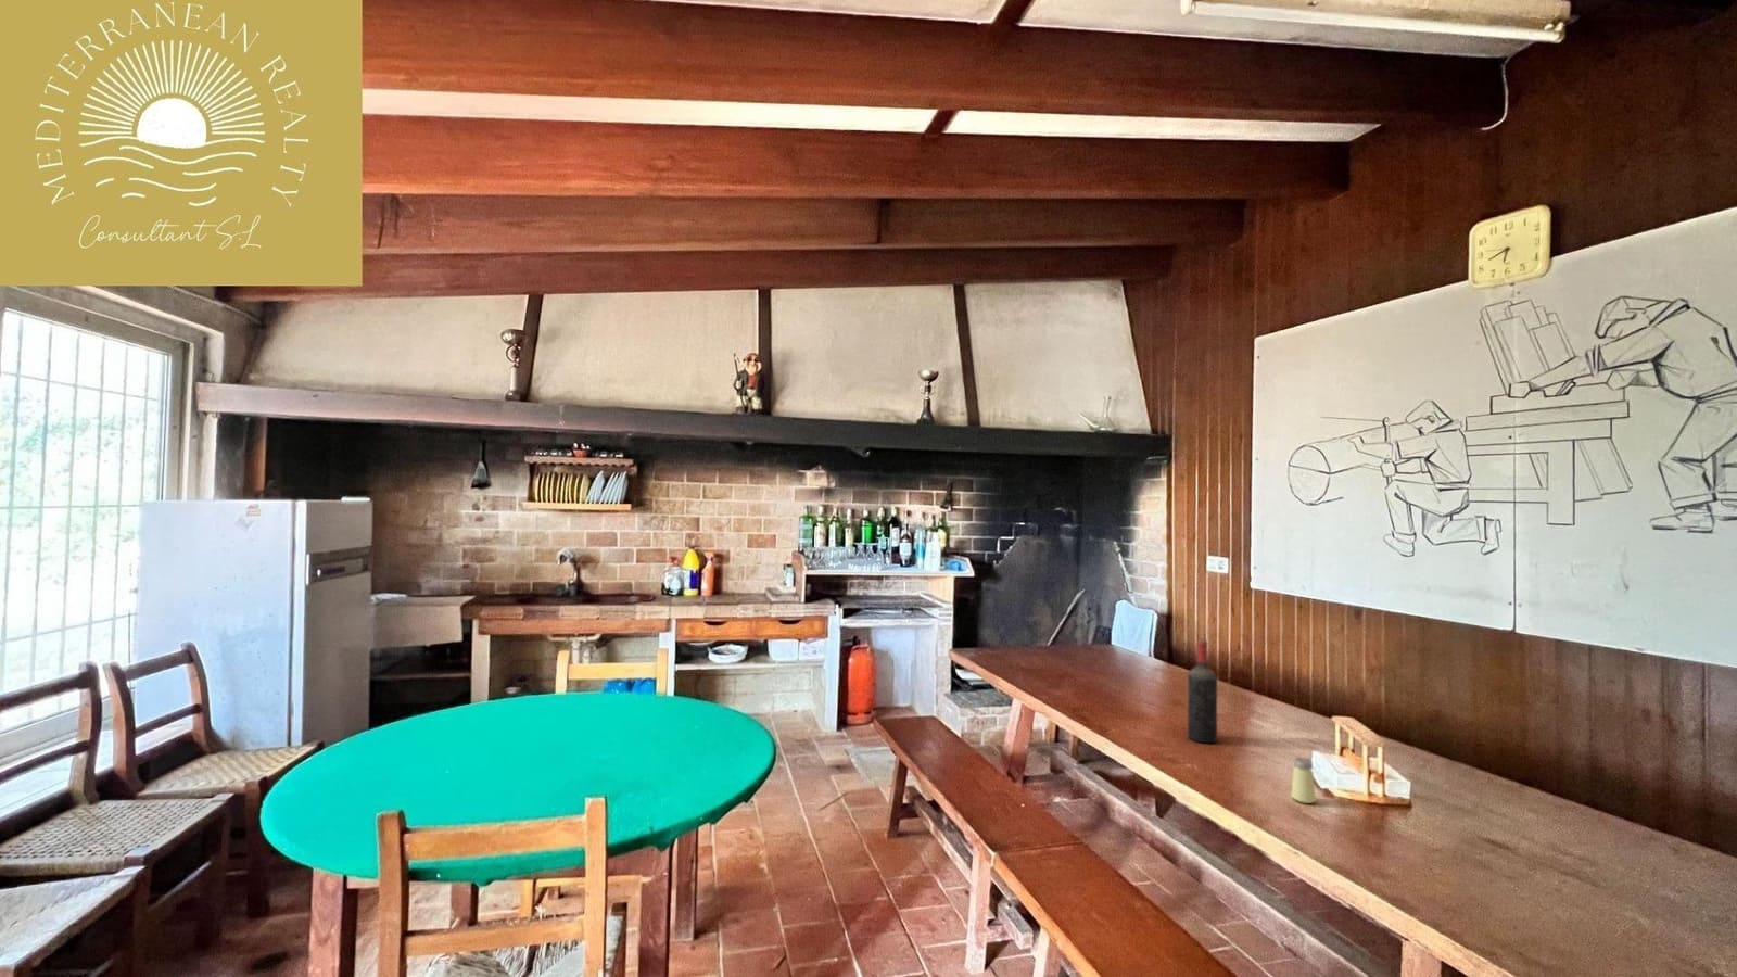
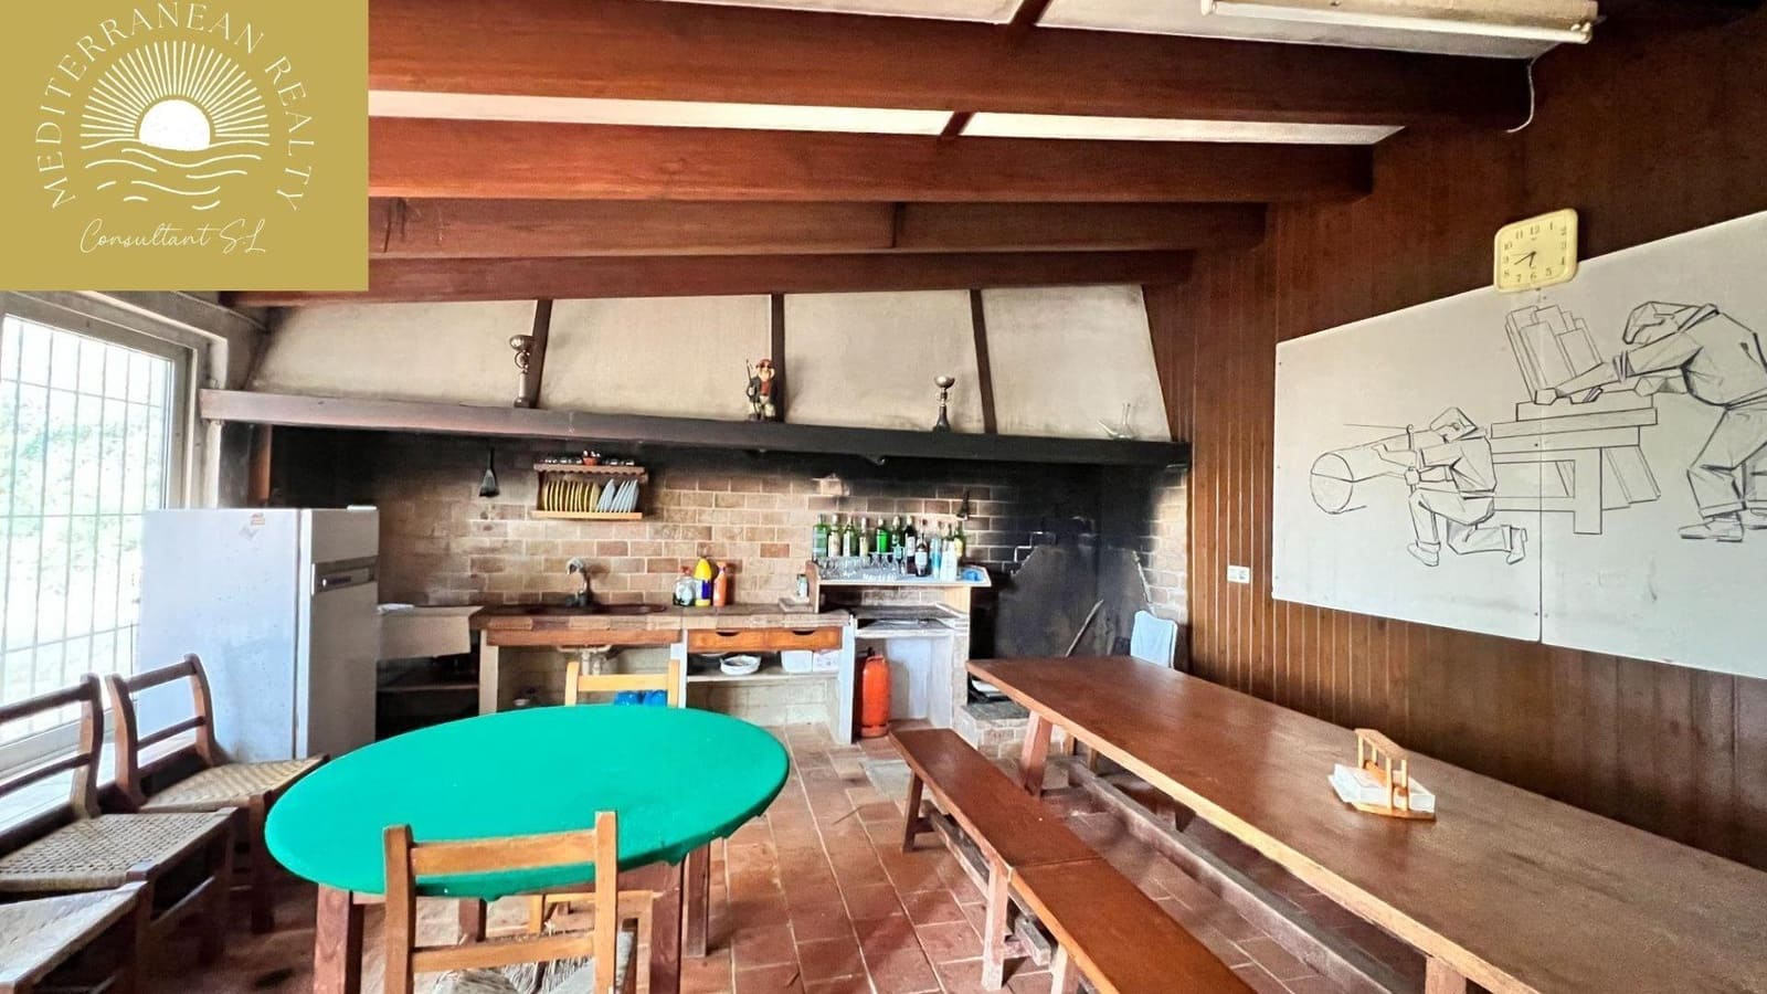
- saltshaker (1303, 778)
- wine bottle (1201, 690)
